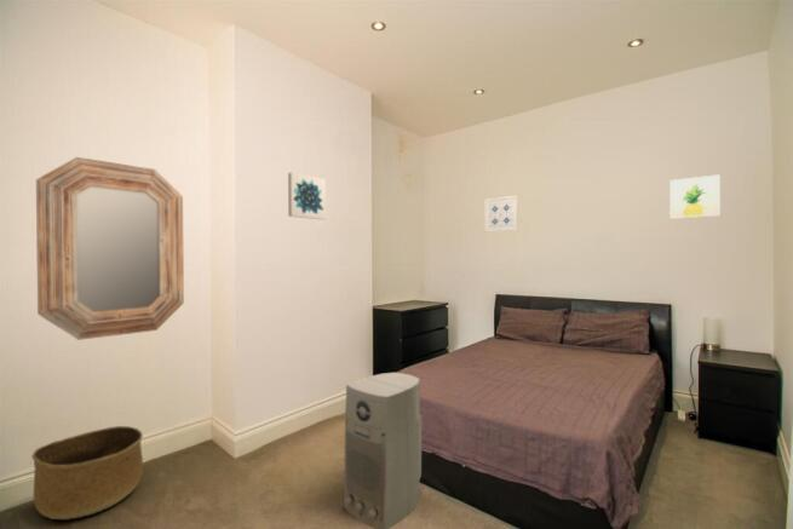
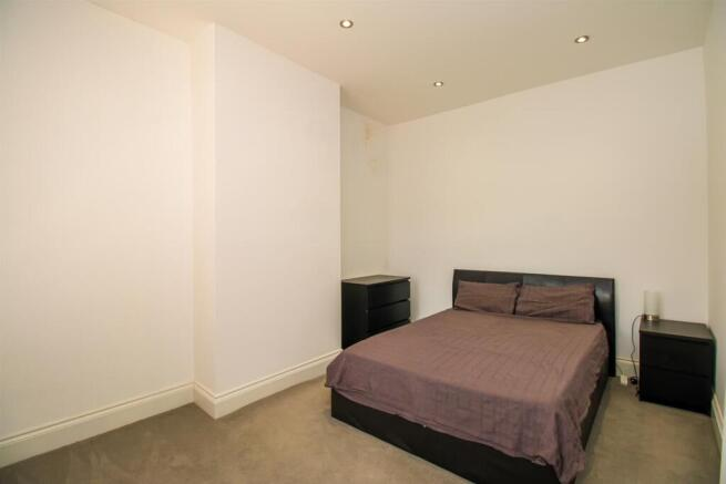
- air purifier (385, 442)
- home mirror (119, 248)
- basket (92, 470)
- wall art (500, 214)
- wall art (308, 196)
- wall art (694, 197)
